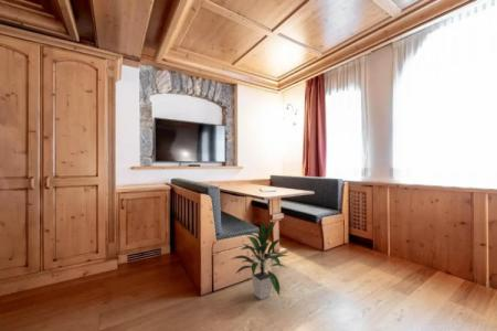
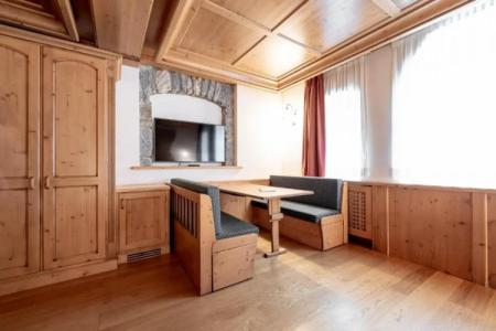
- indoor plant (262, 259)
